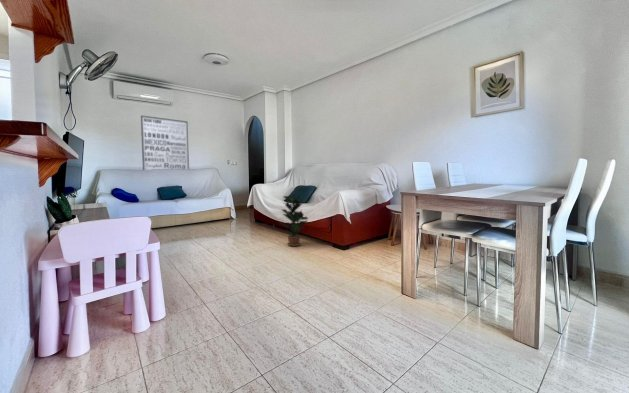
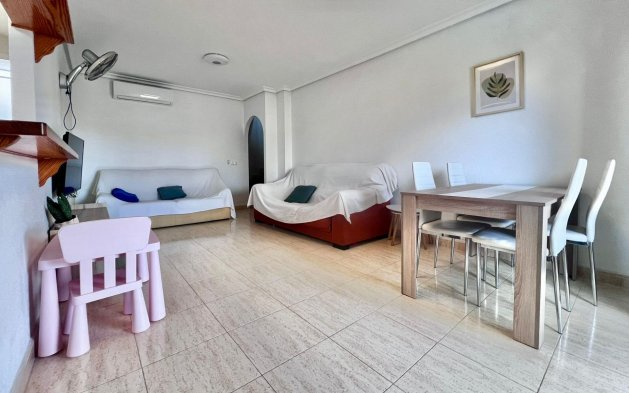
- potted plant (295, 220)
- wall art (166, 146)
